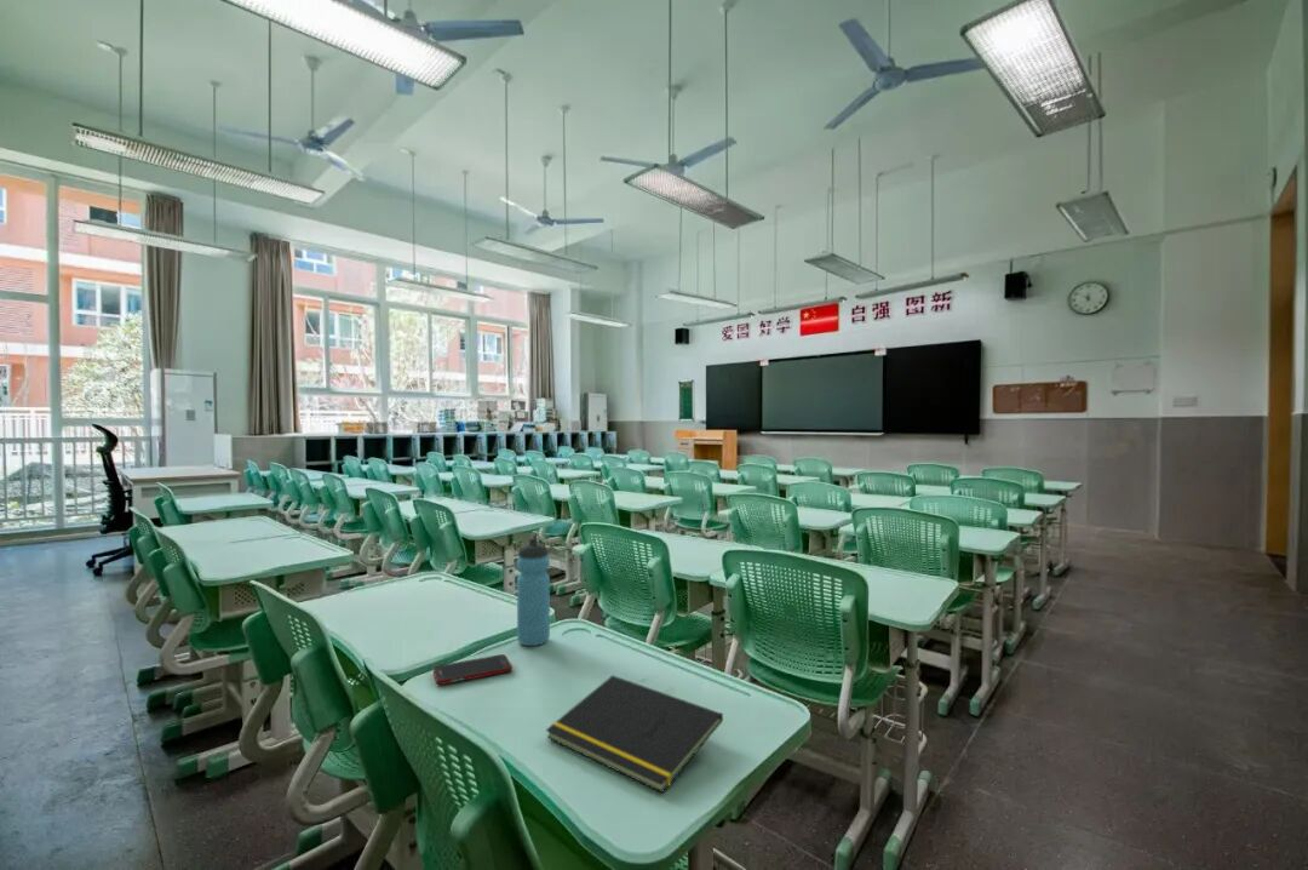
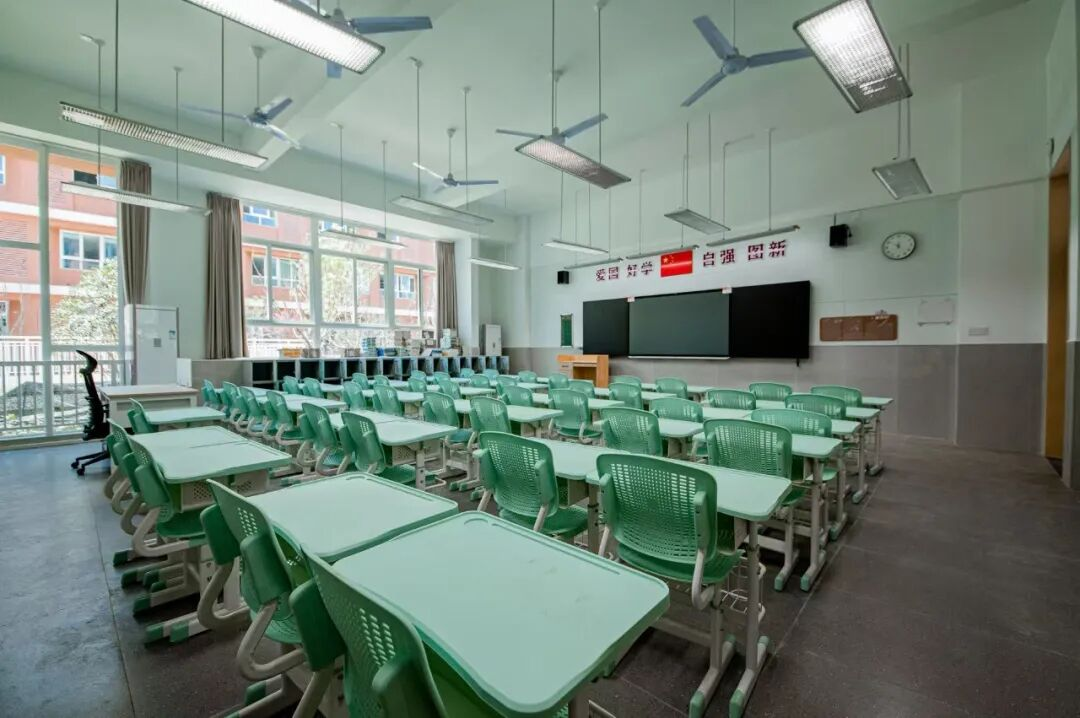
- cell phone (472, 669)
- notepad (633, 725)
- water bottle (533, 589)
